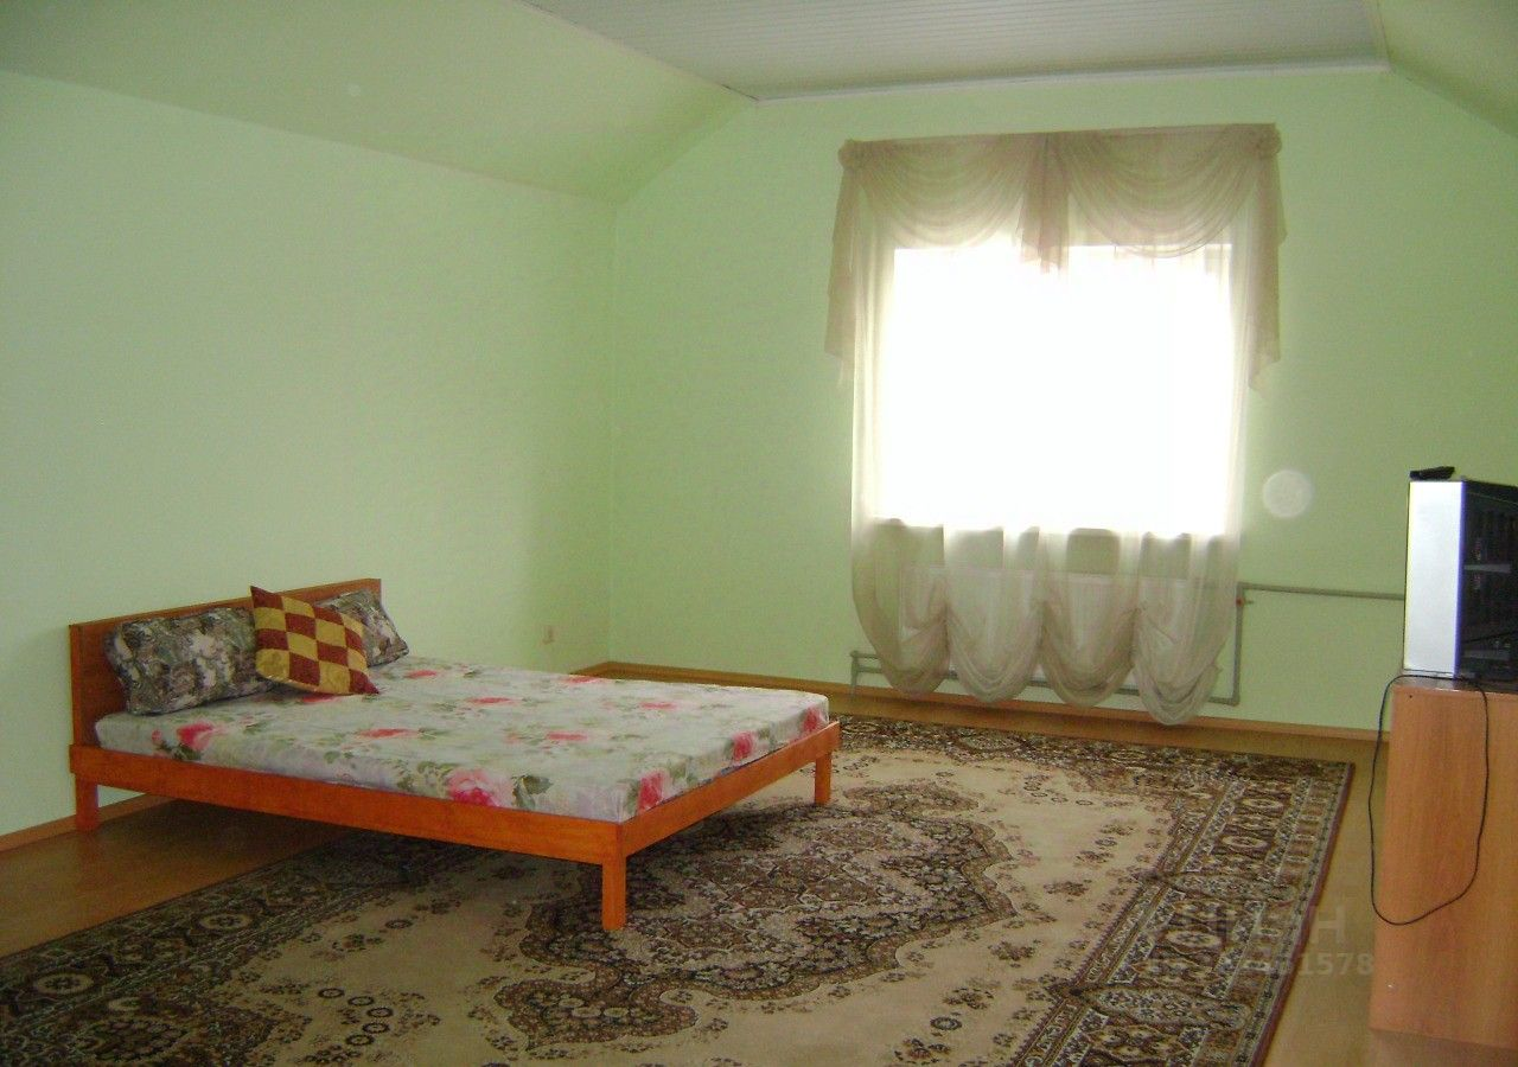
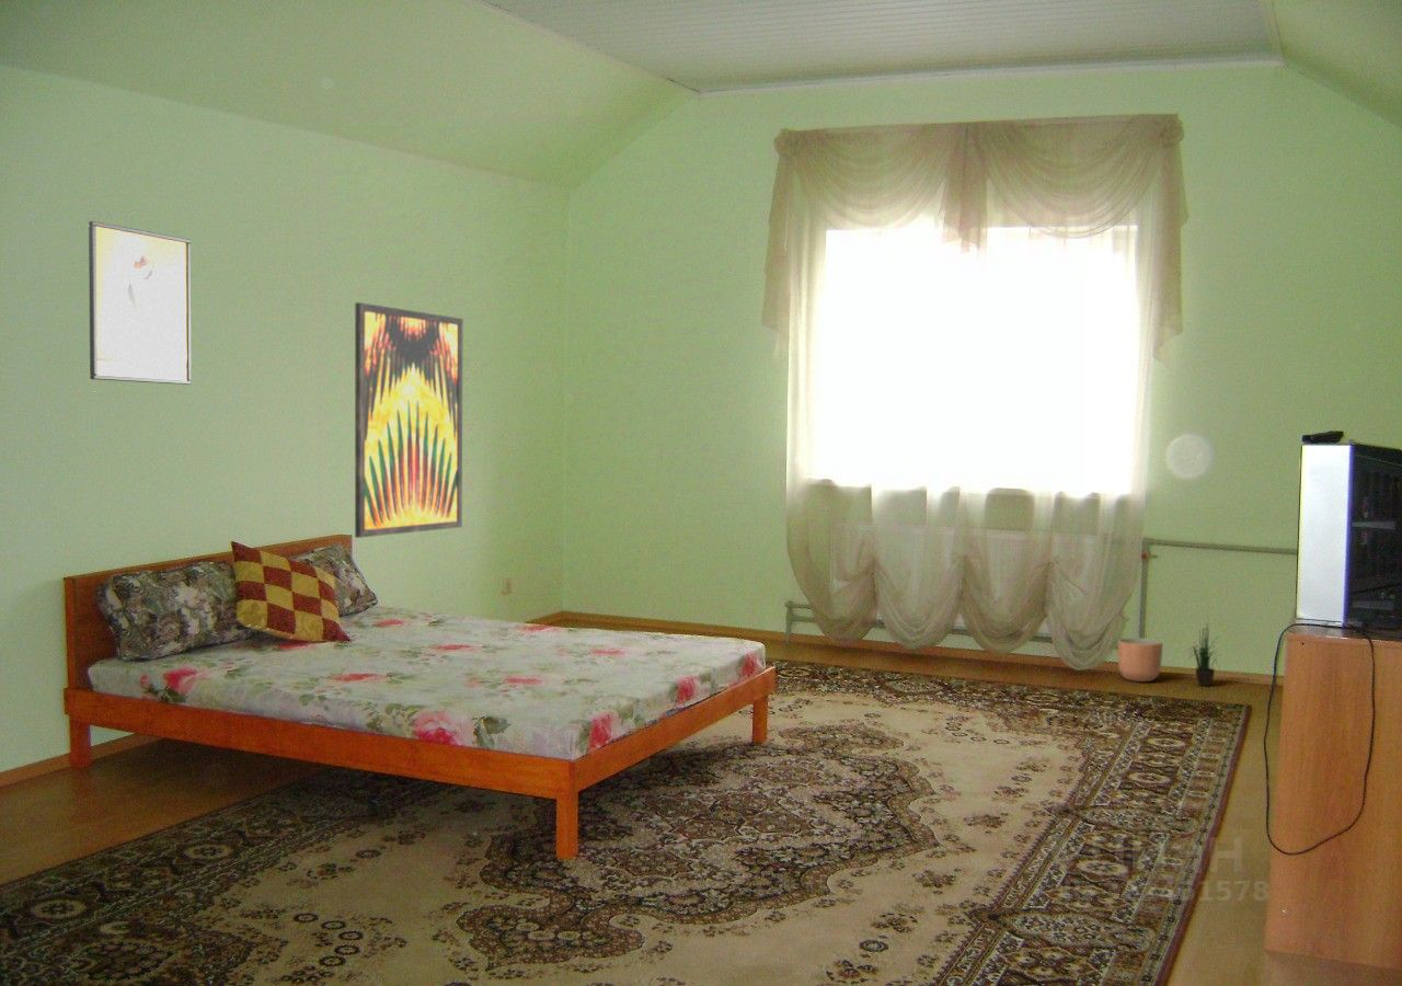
+ potted plant (1203, 649)
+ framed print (141, 306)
+ wall art (412, 422)
+ planter (1139, 660)
